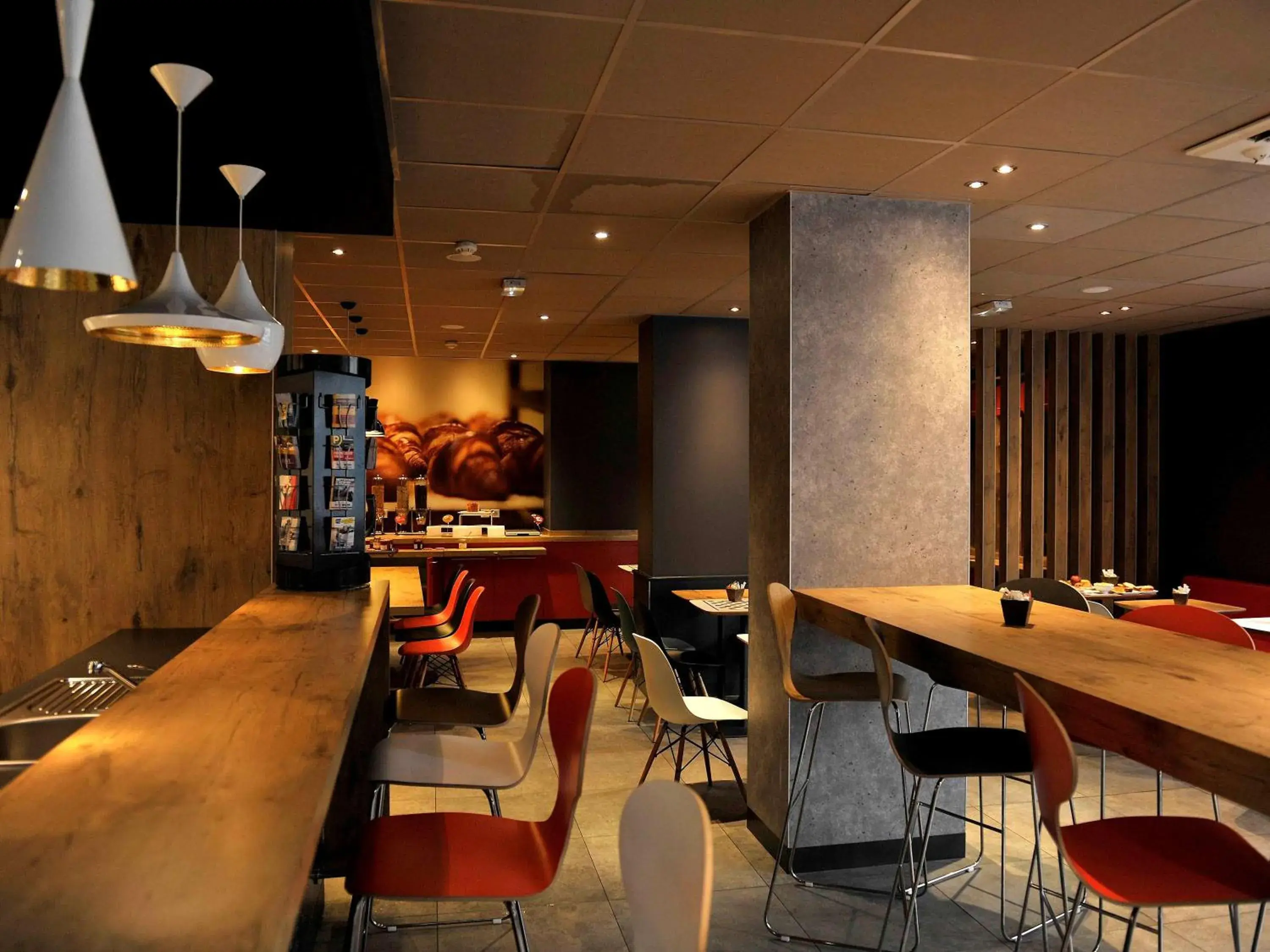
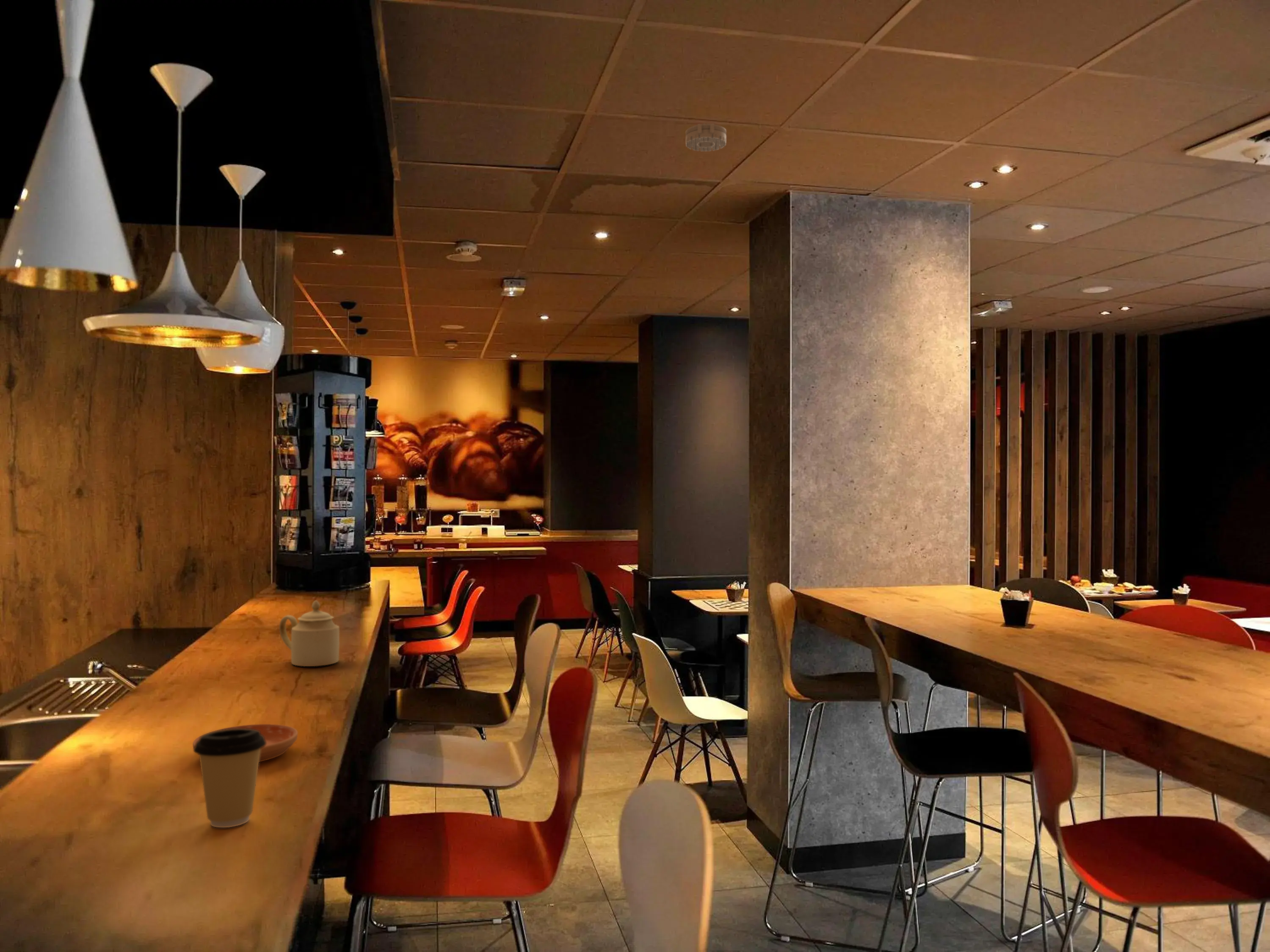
+ saucer (260, 749)
+ coffee cup (230, 776)
+ smoke detector (706, 137)
+ sugar bowl (307, 631)
